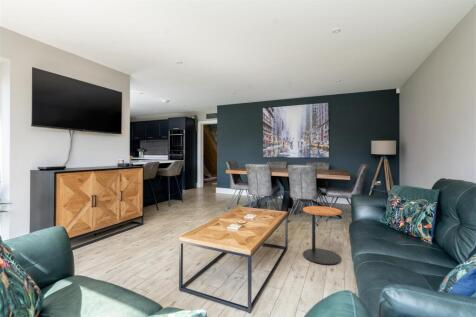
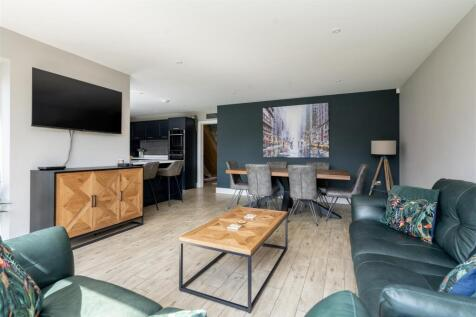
- side table (314, 232)
